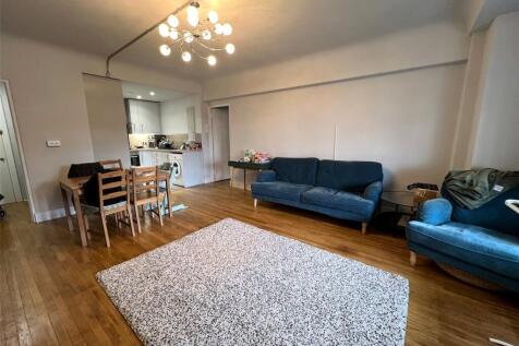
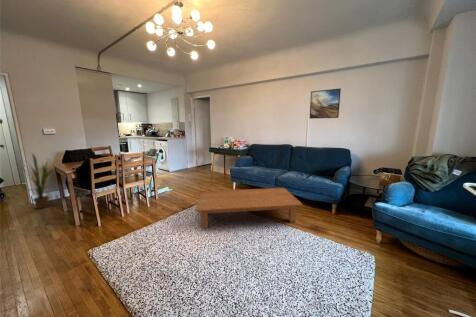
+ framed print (324, 104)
+ coffee table (246, 206)
+ house plant (36, 181)
